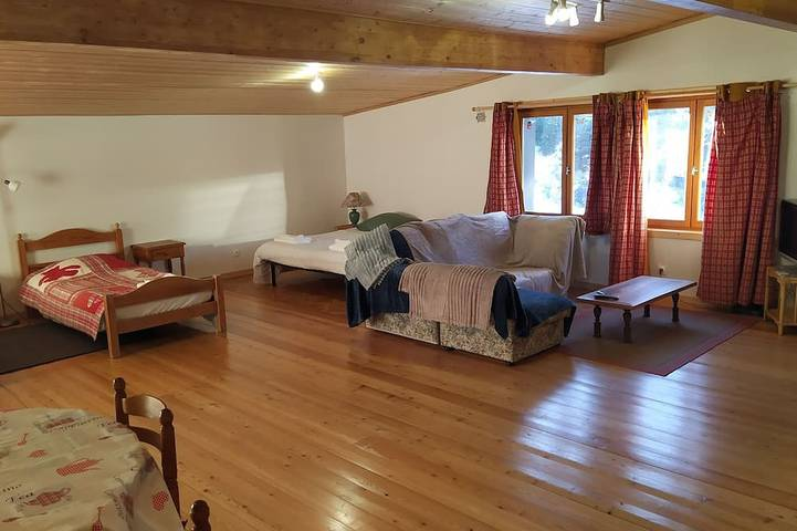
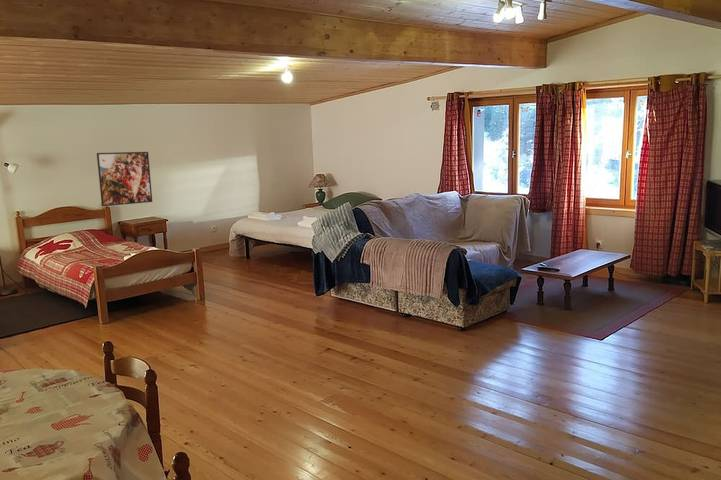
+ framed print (125, 178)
